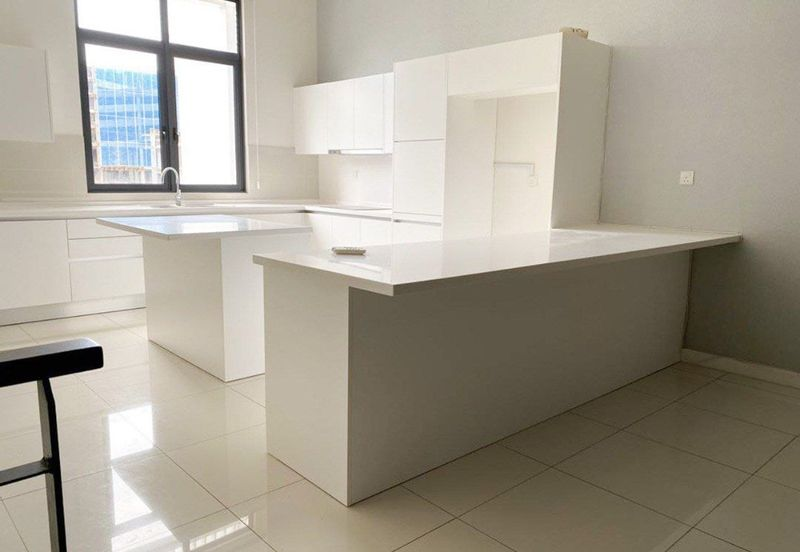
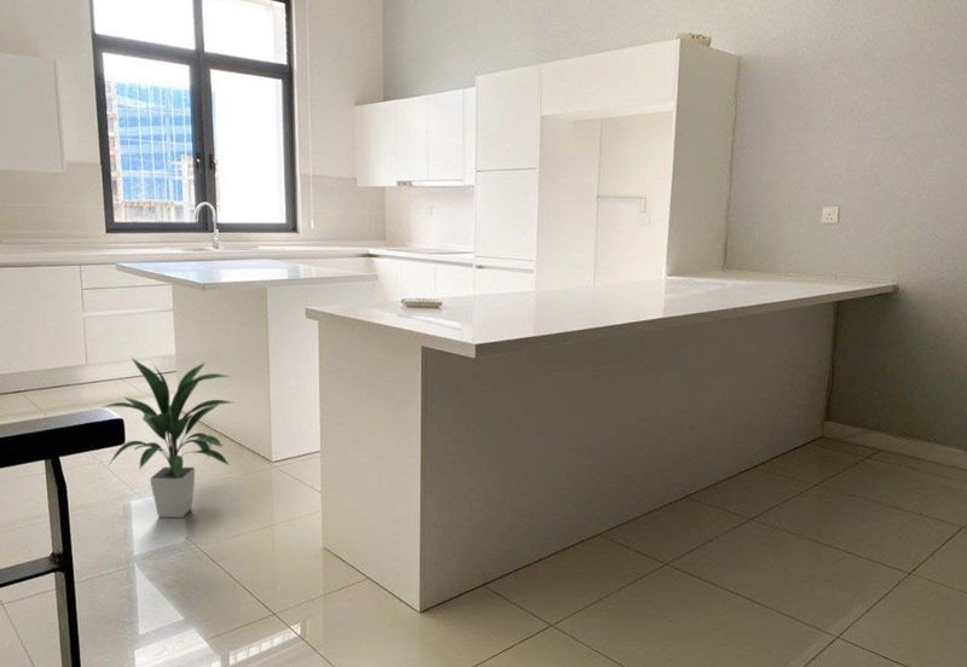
+ indoor plant (176, 435)
